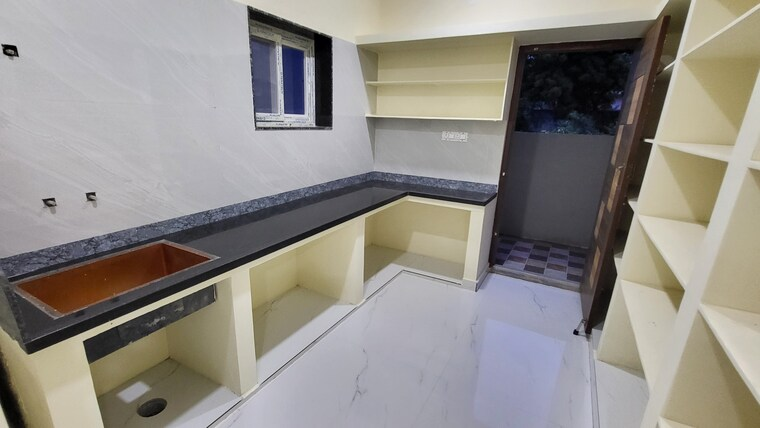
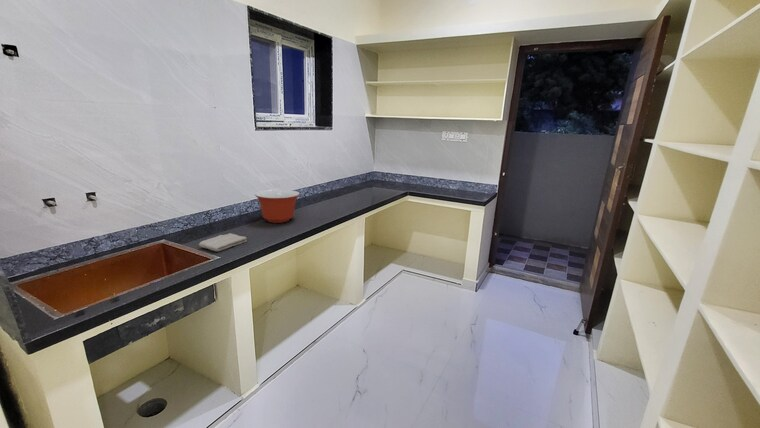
+ washcloth (224, 241)
+ mixing bowl (278, 206)
